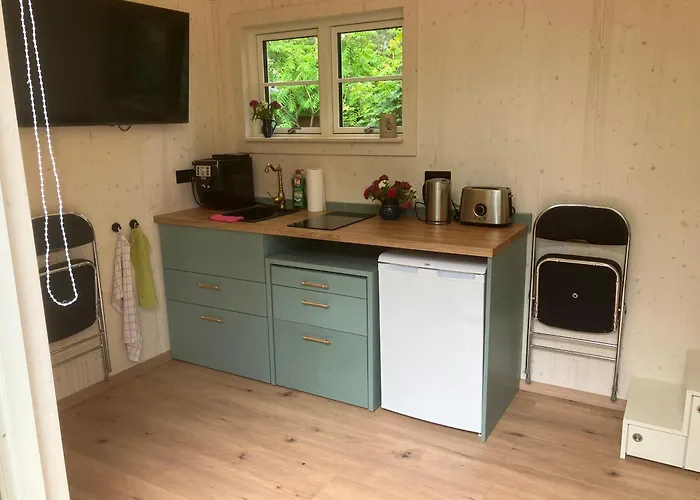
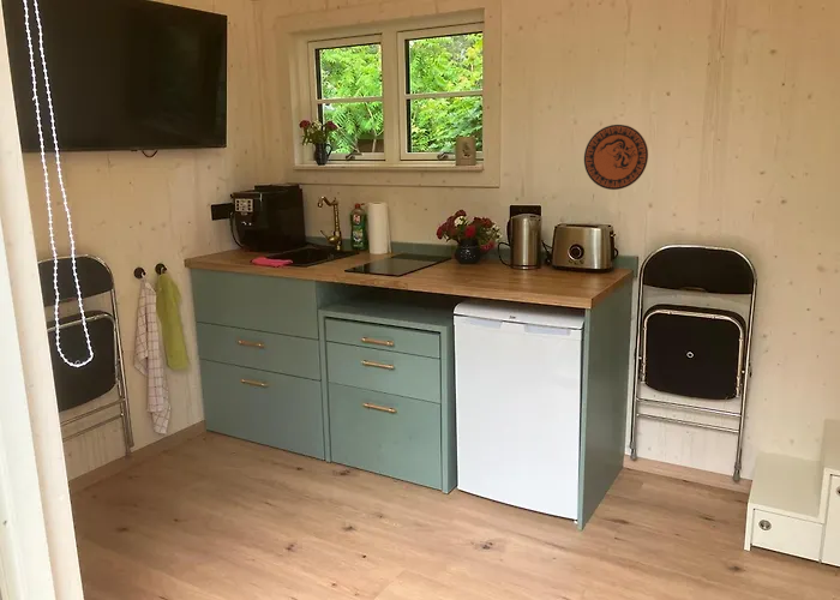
+ decorative plate (614, 157)
